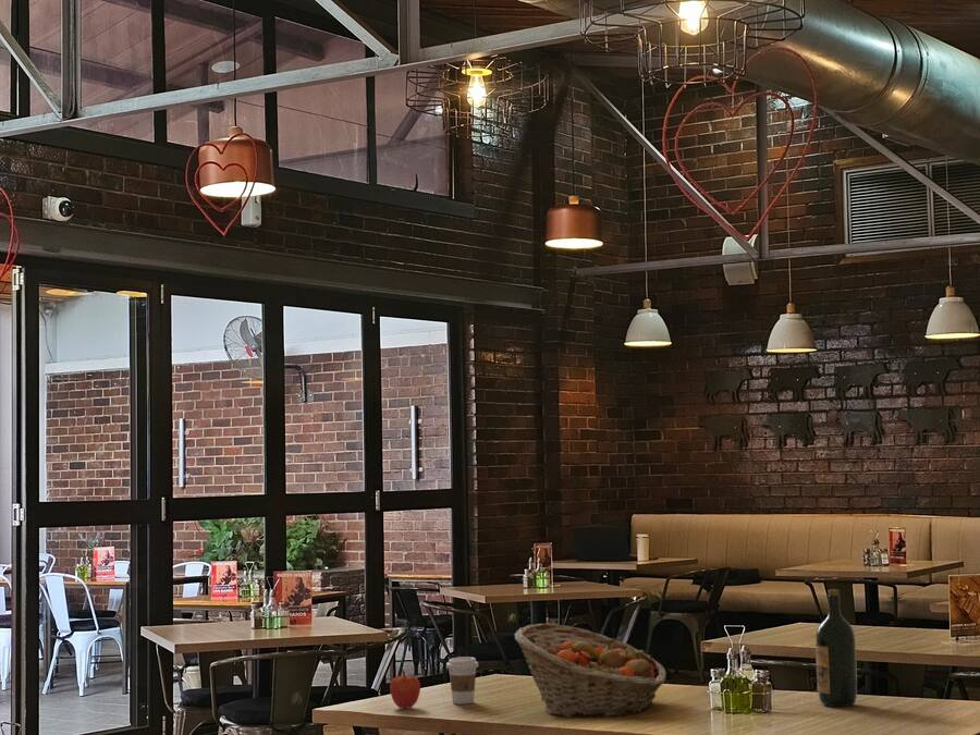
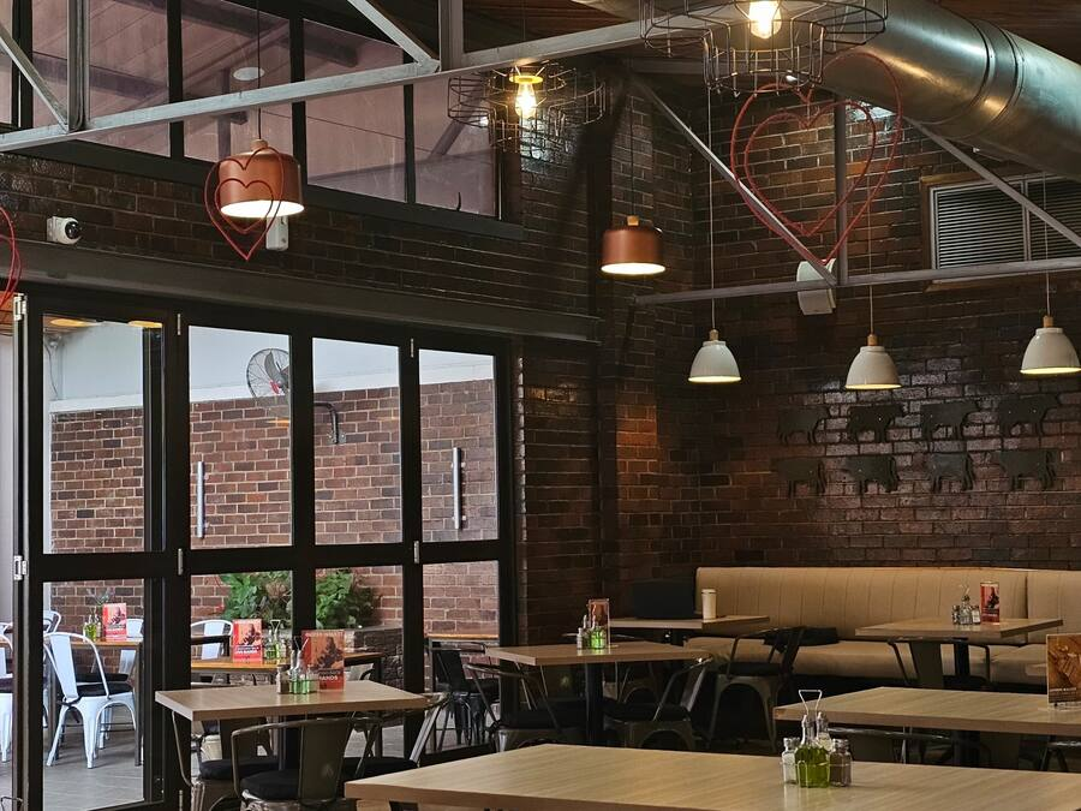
- coffee cup (463, 679)
- fruit basket (590, 666)
- wine bottle (835, 647)
- apple (405, 688)
